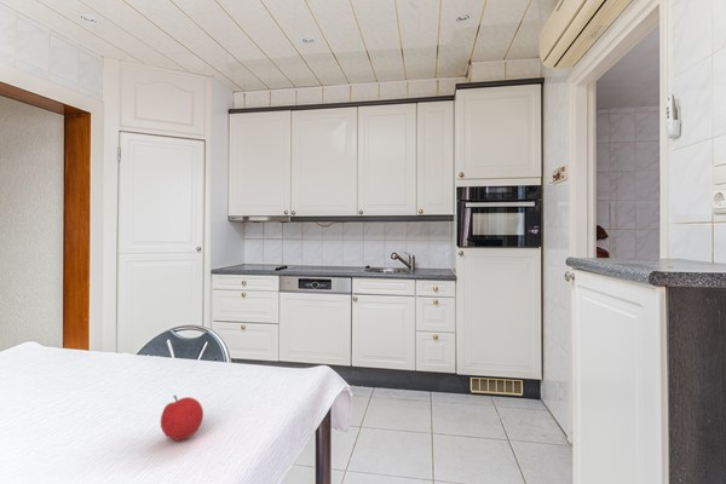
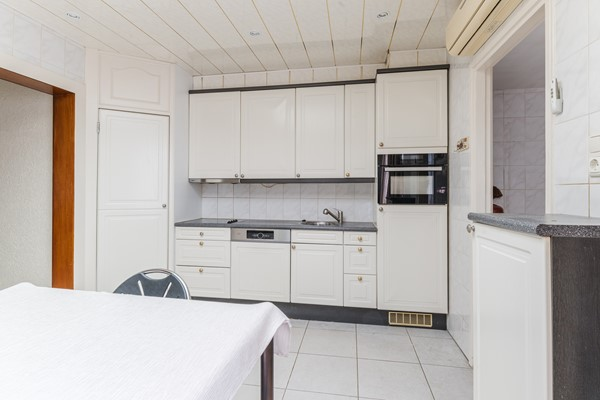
- fruit (182, 417)
